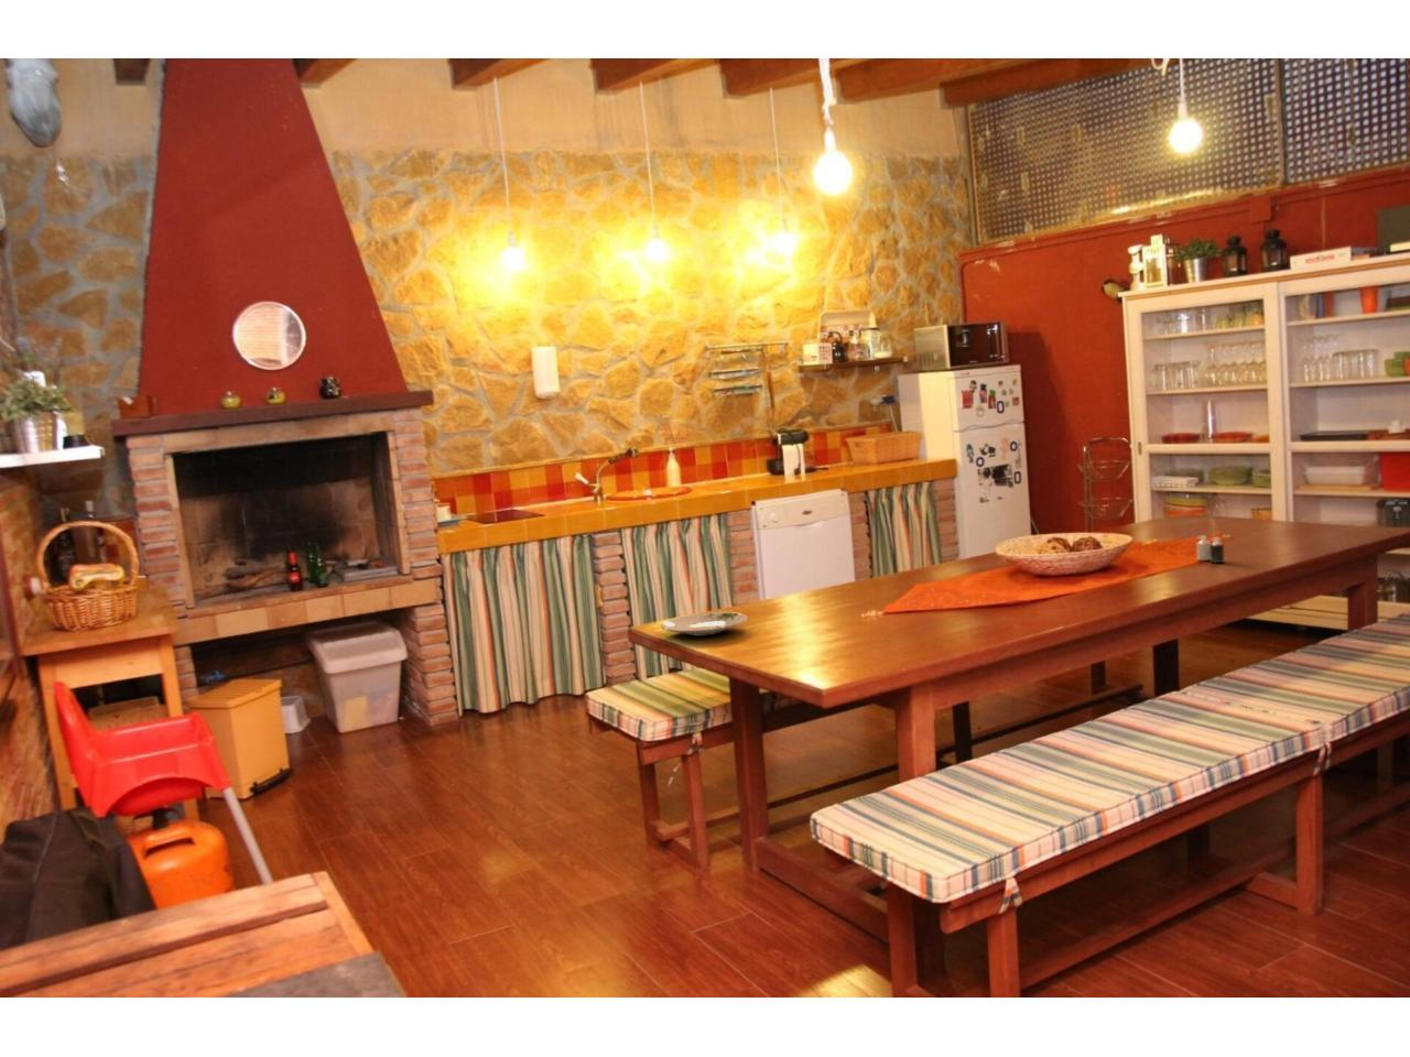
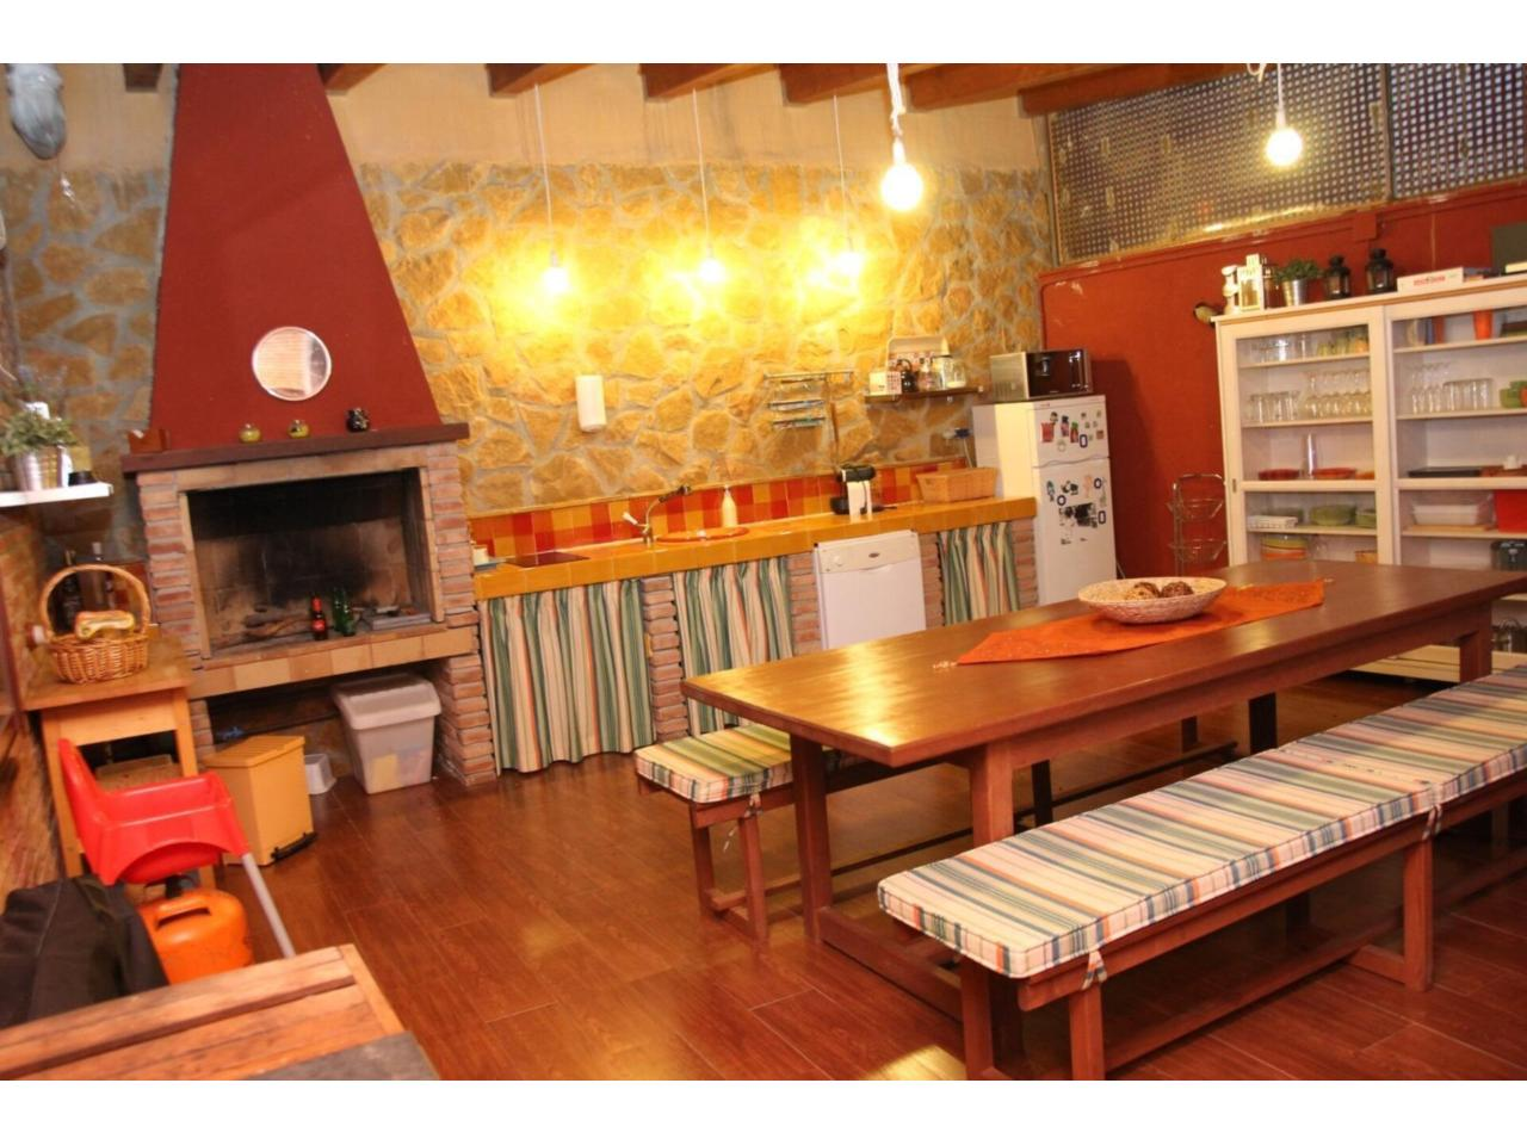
- candle (1208, 548)
- plate (704, 626)
